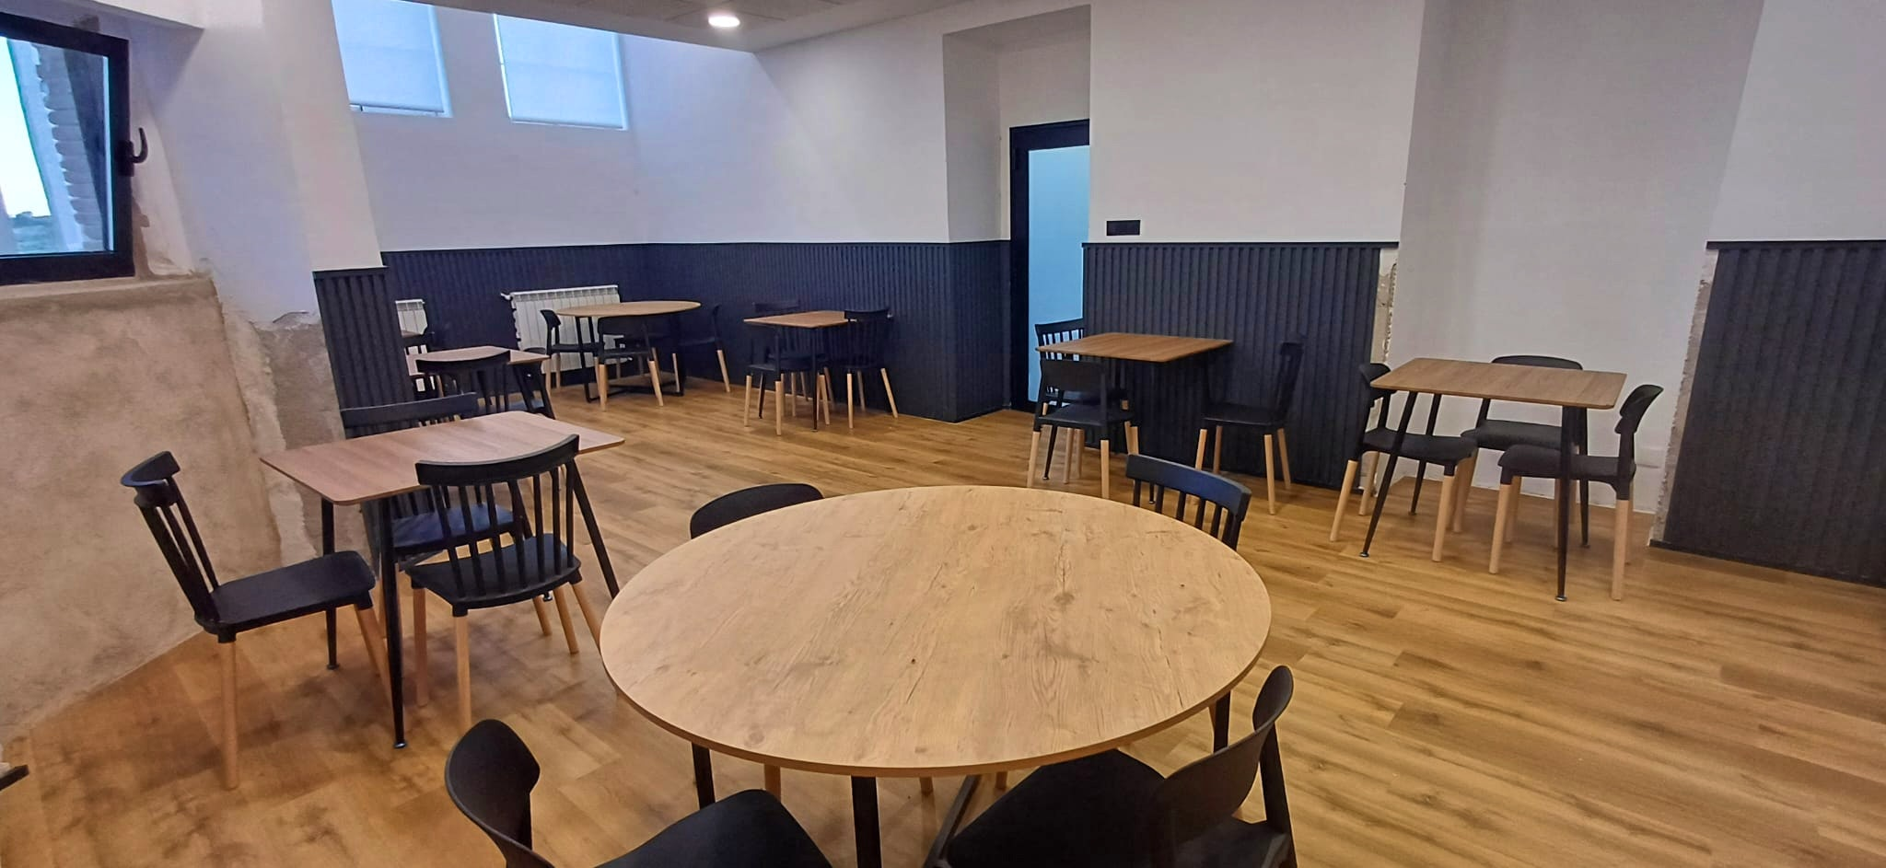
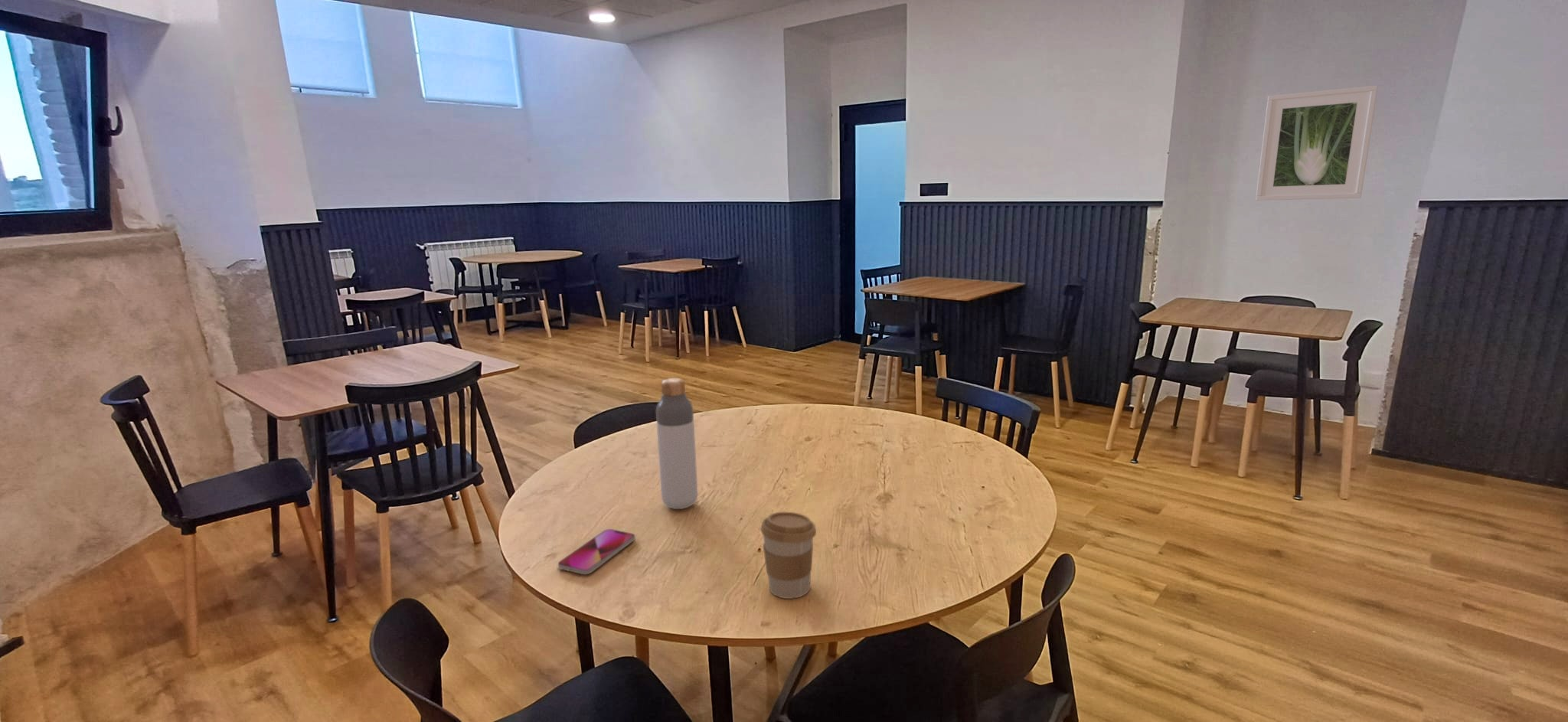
+ bottle (676, 443)
+ smartphone (598, 550)
+ coffee cup (789, 552)
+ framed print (1313, 145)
